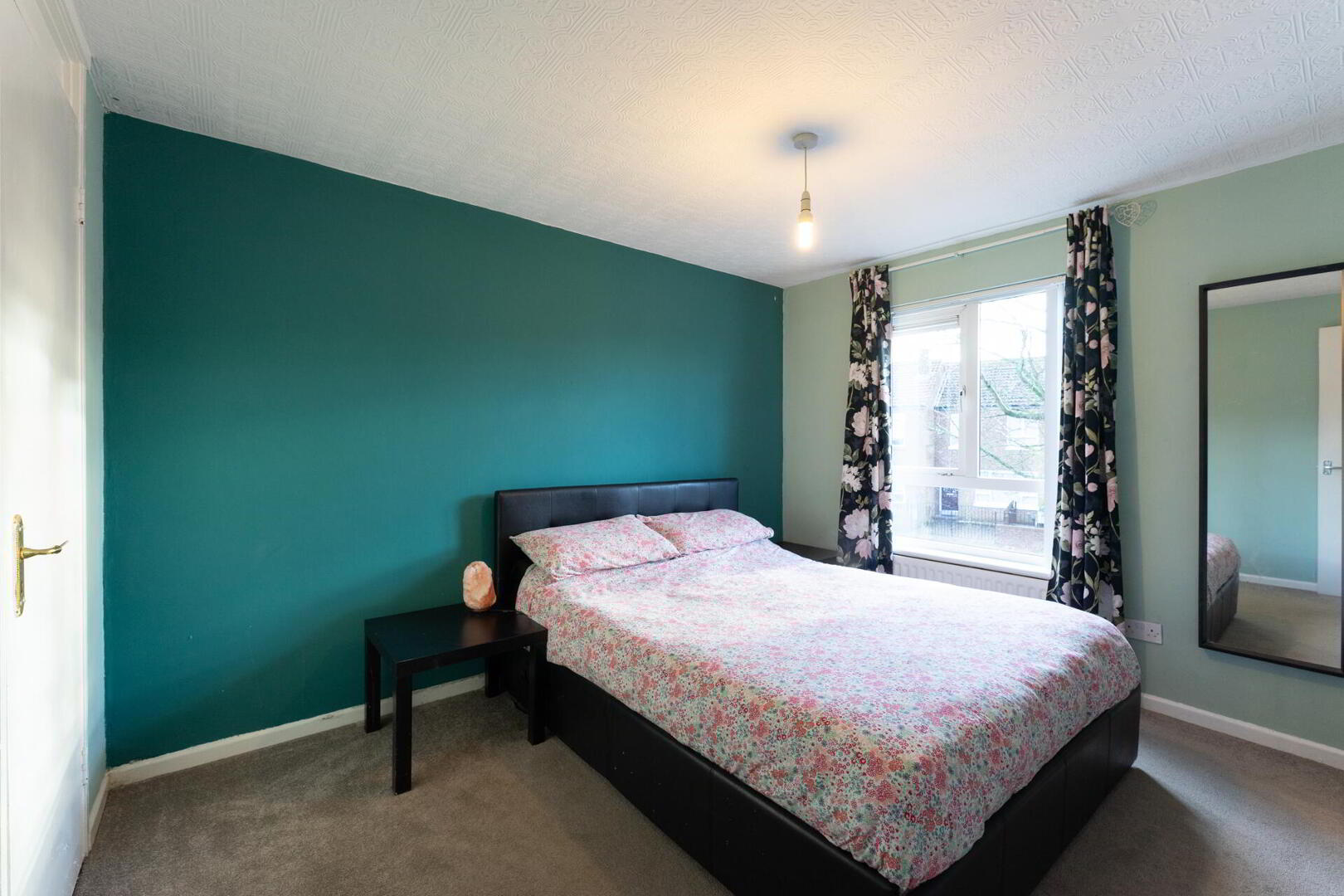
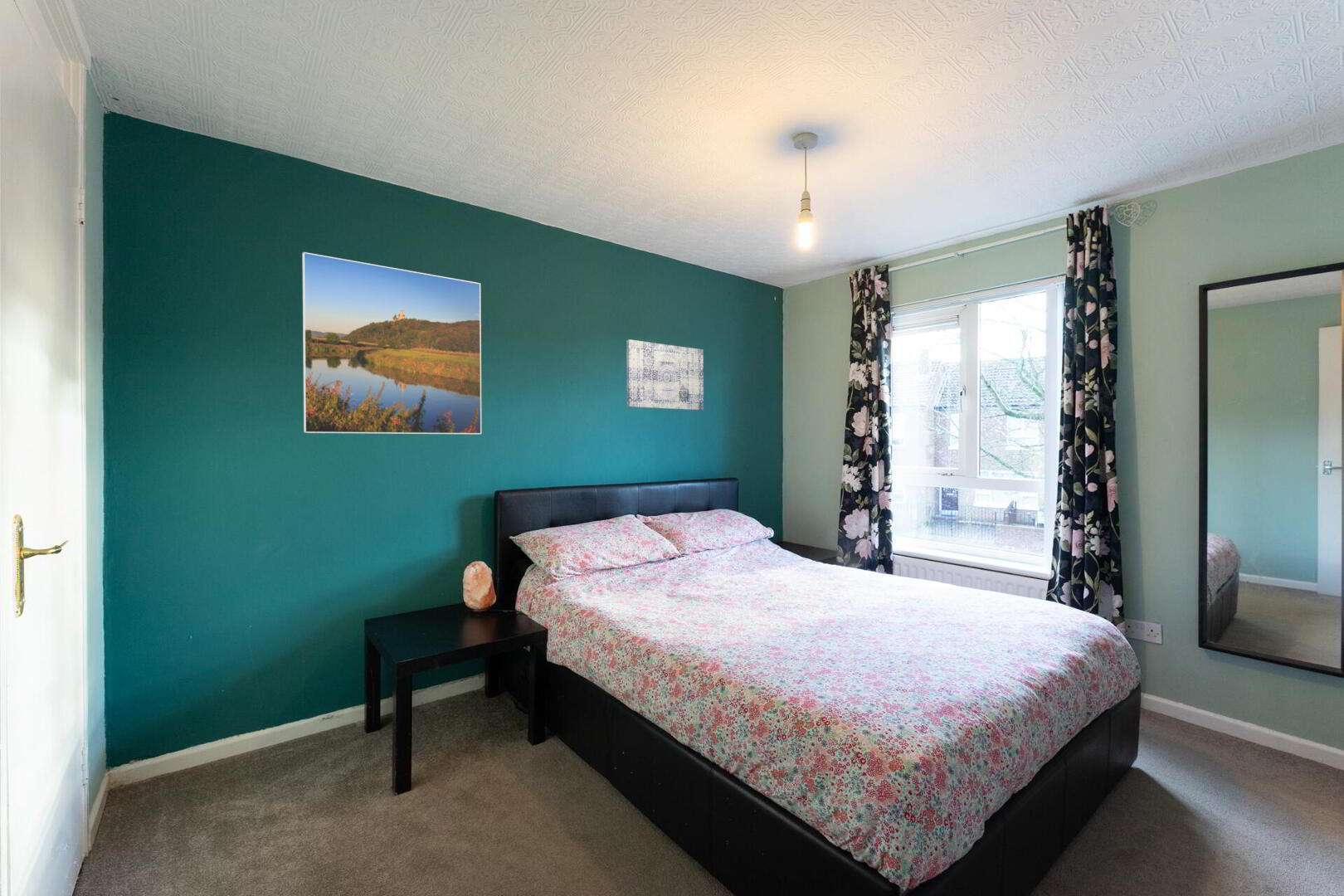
+ wall art (666, 377)
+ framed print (399, 351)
